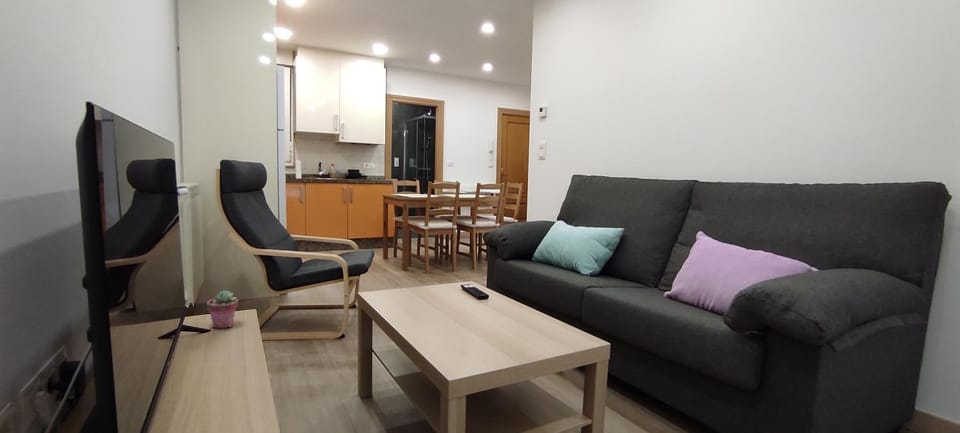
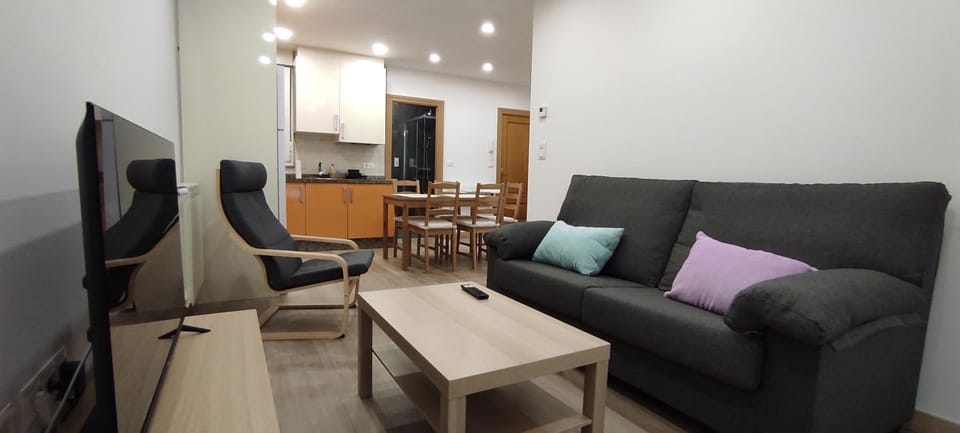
- potted succulent (222, 308)
